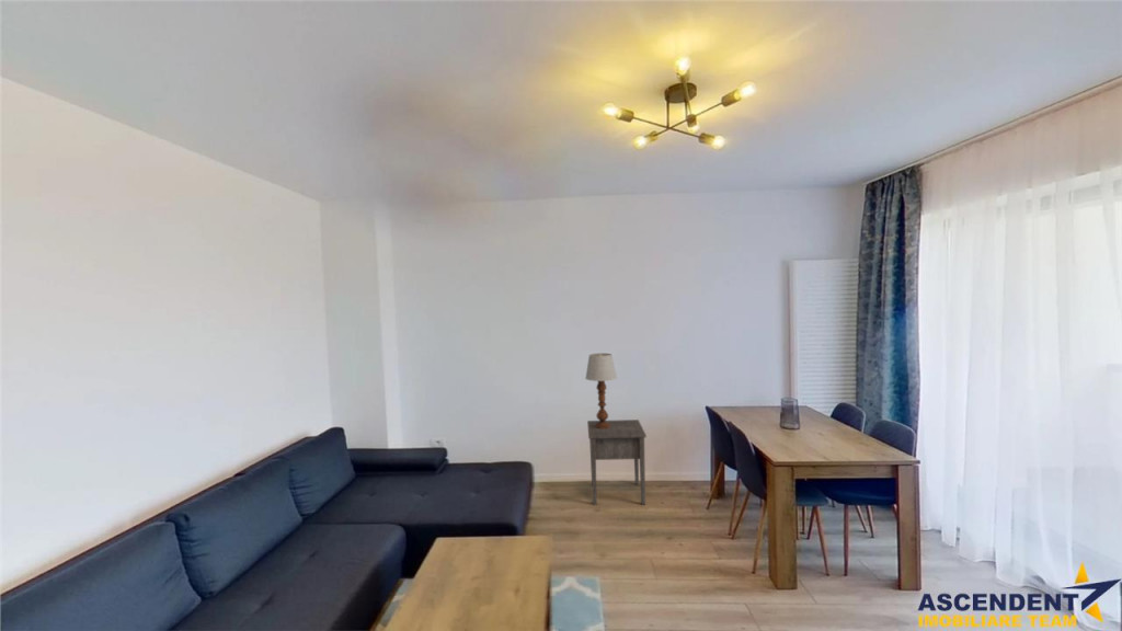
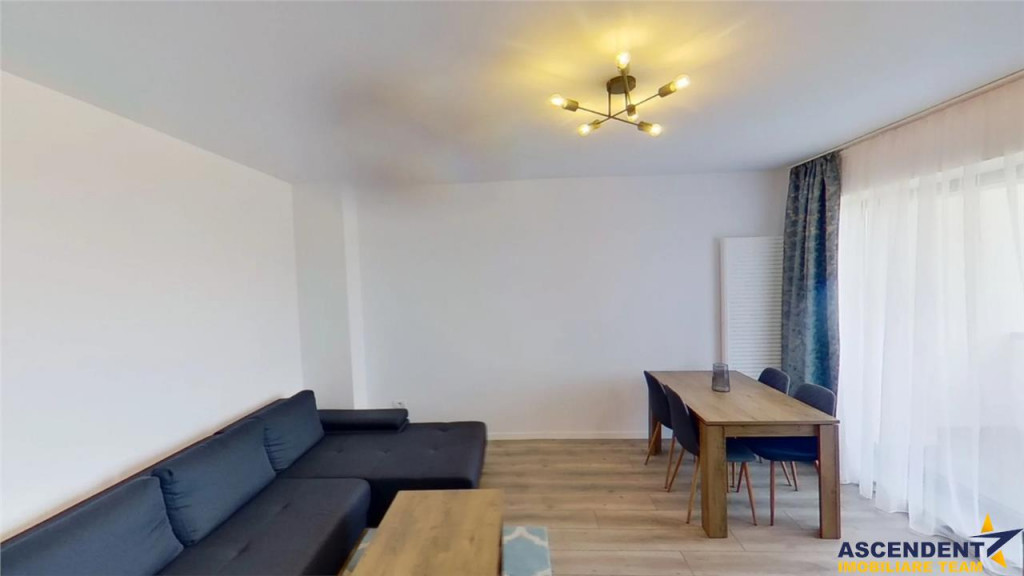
- table lamp (602, 390)
- nightstand (616, 458)
